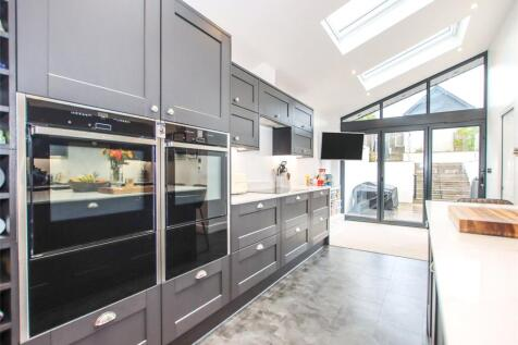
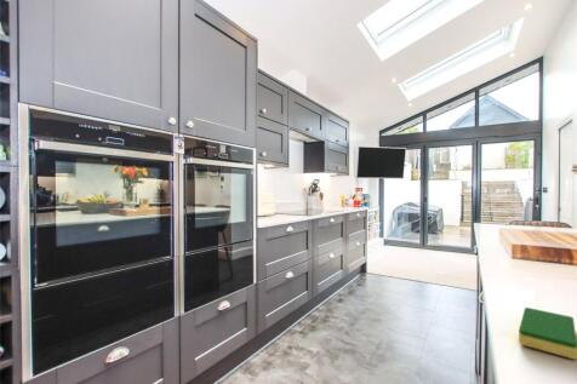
+ dish sponge (547, 329)
